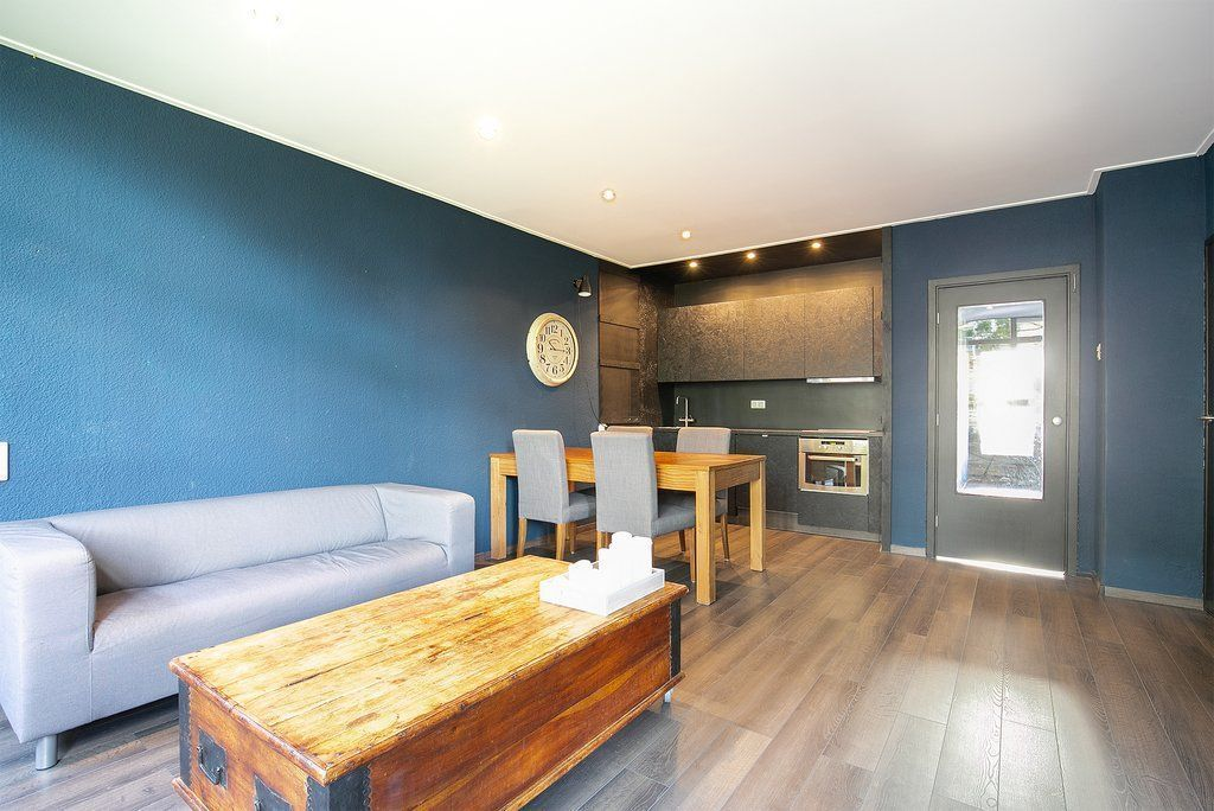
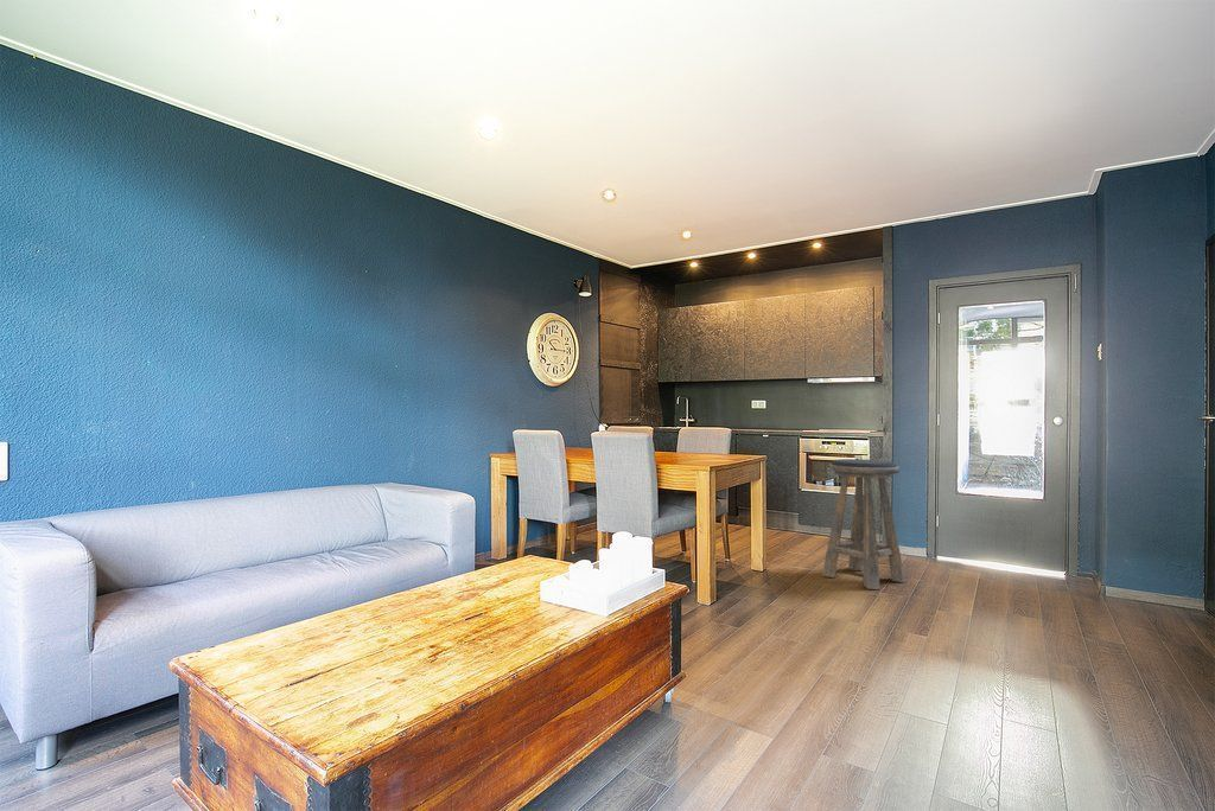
+ stool (863, 519)
